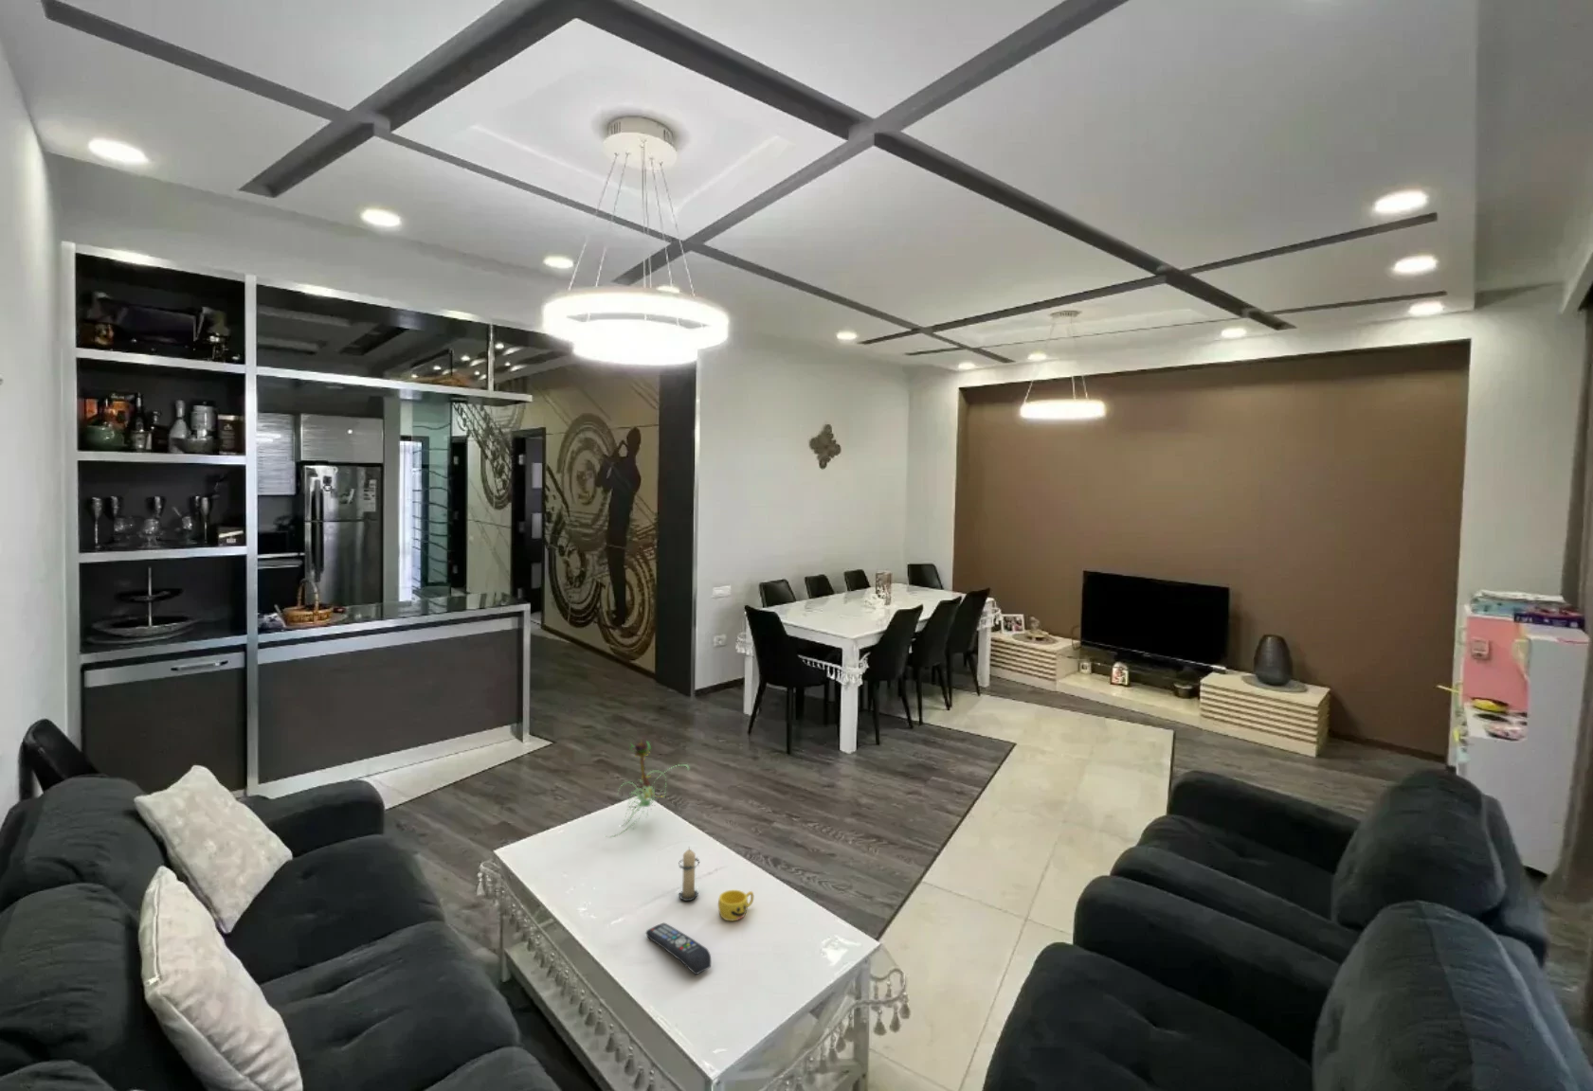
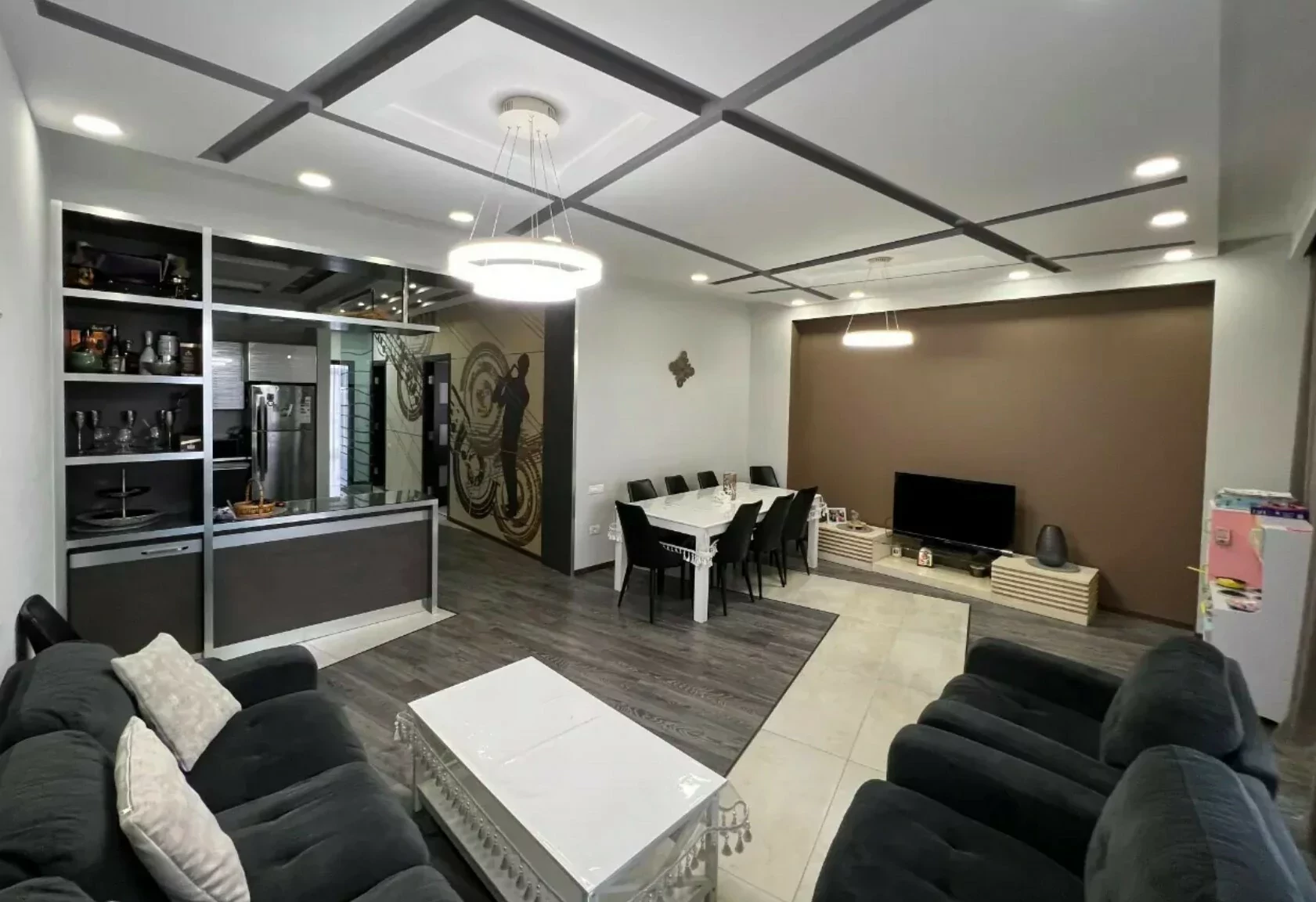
- cup (736, 904)
- plant (639, 780)
- candle (688, 871)
- remote control (678, 945)
